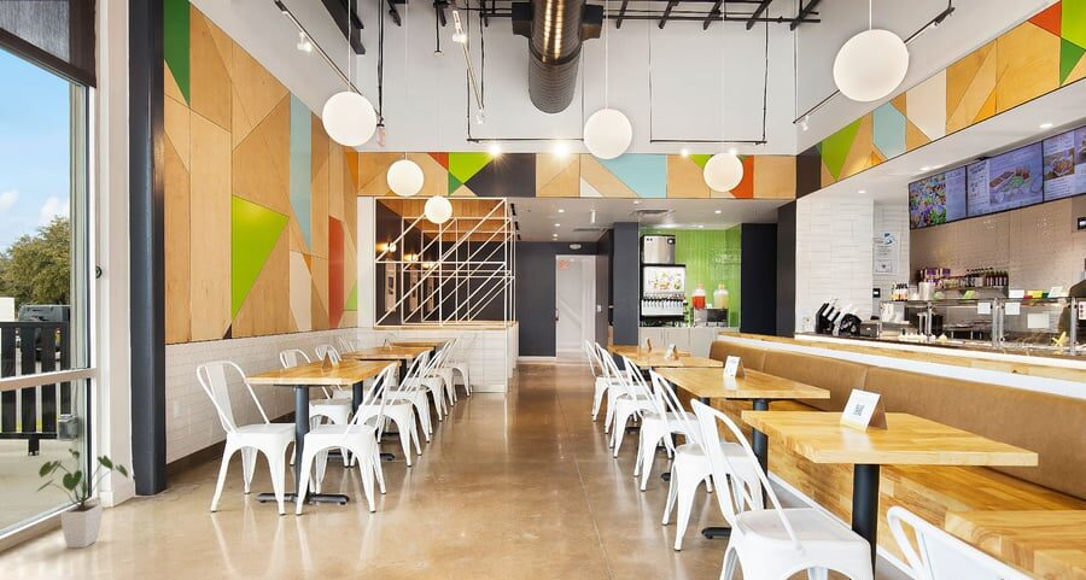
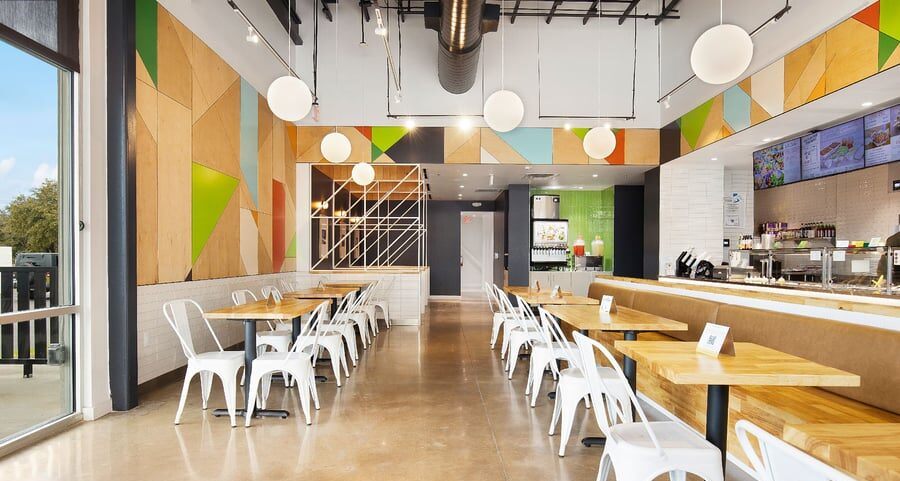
- house plant (84, 496)
